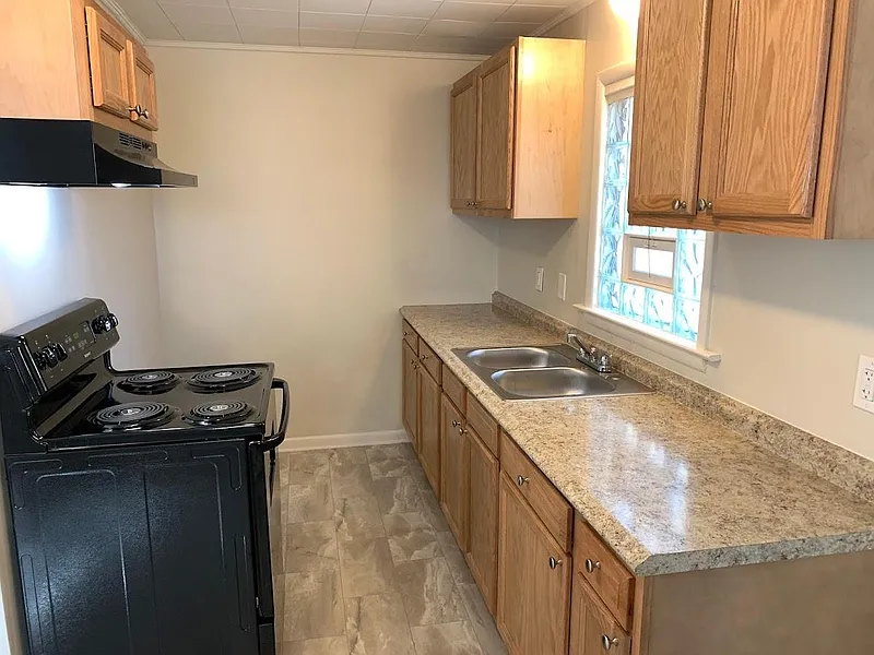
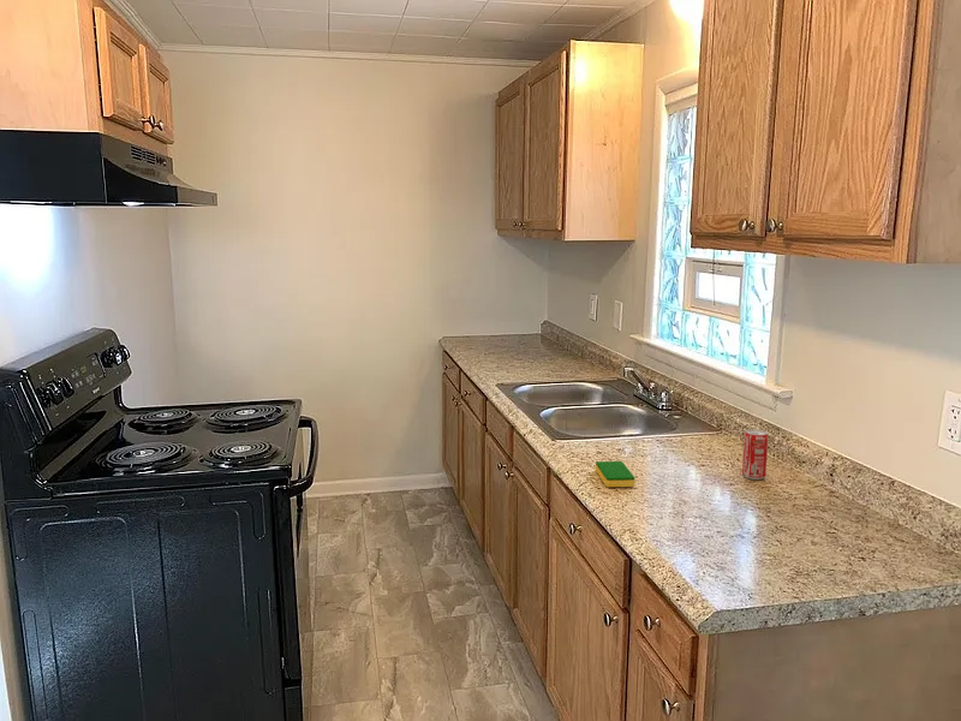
+ beverage can (754, 454)
+ dish sponge (614, 473)
